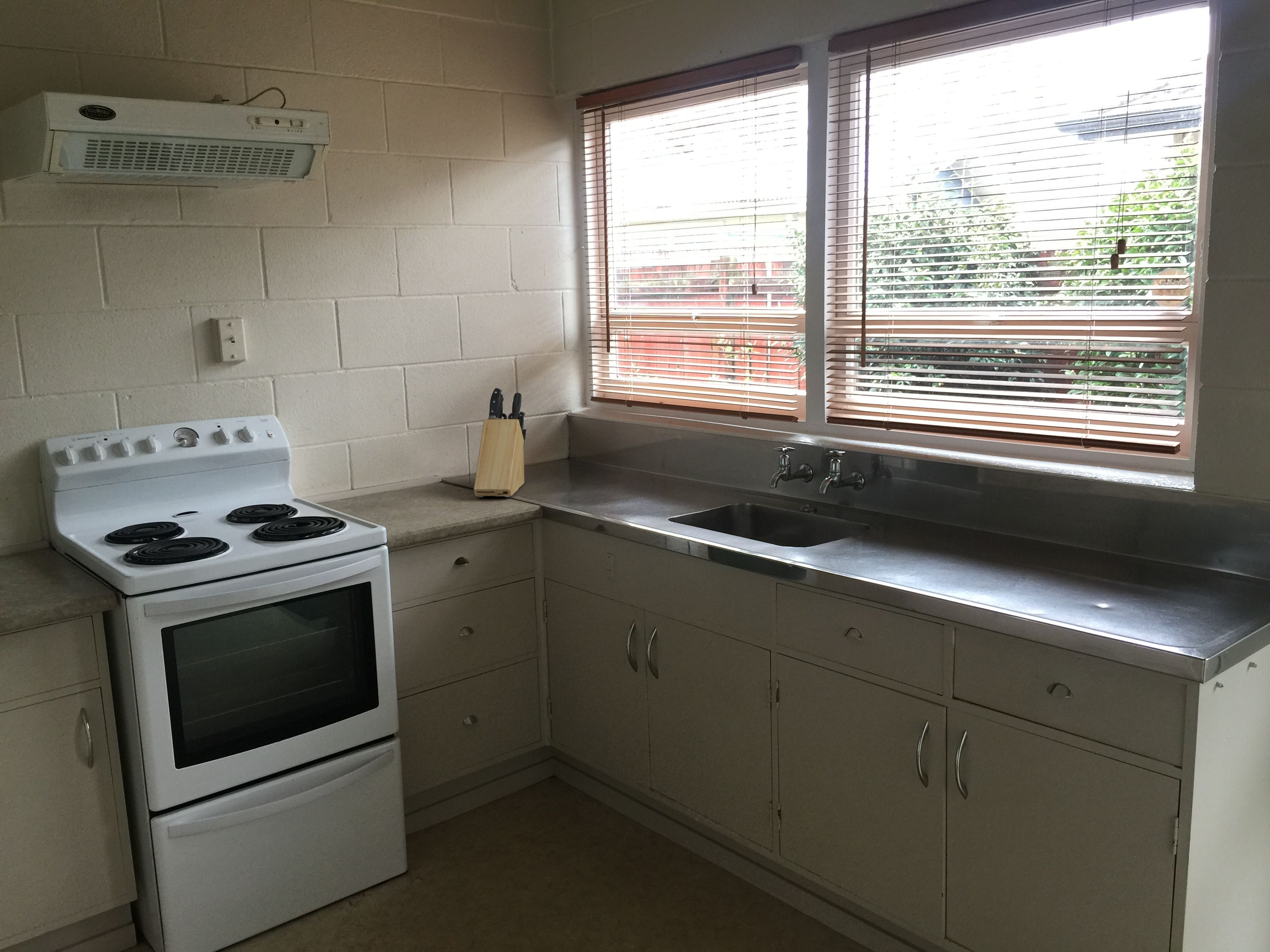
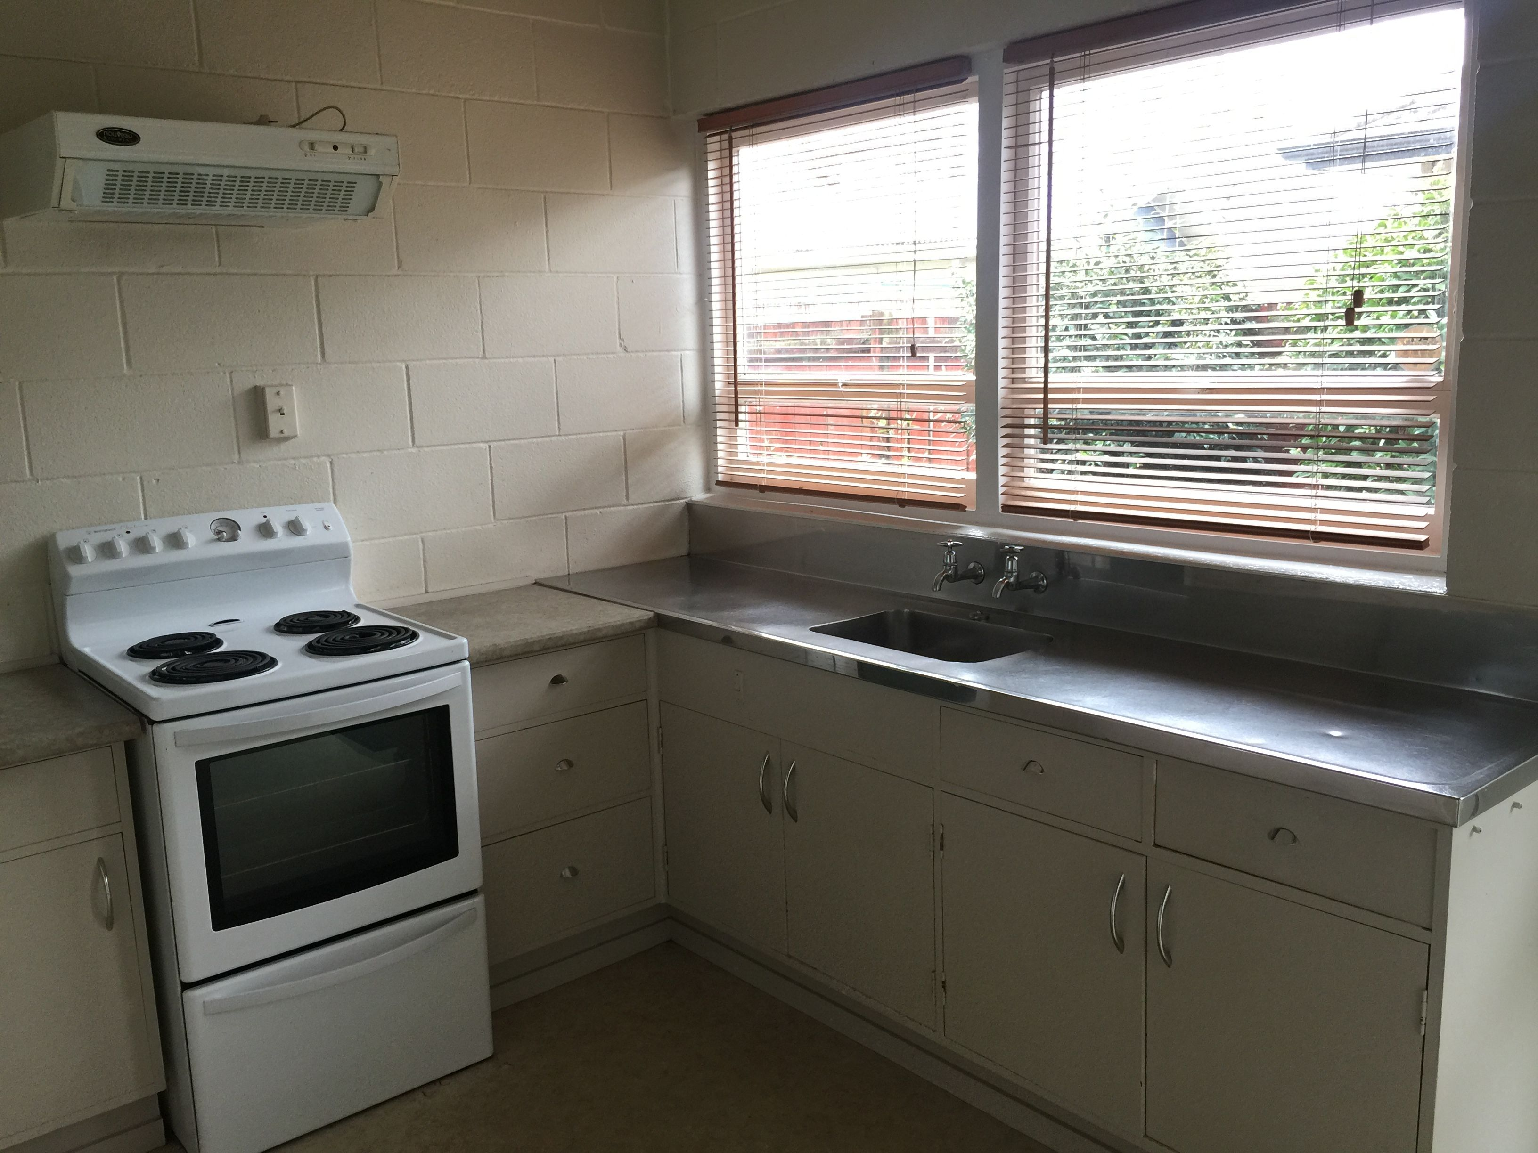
- knife block (501, 440)
